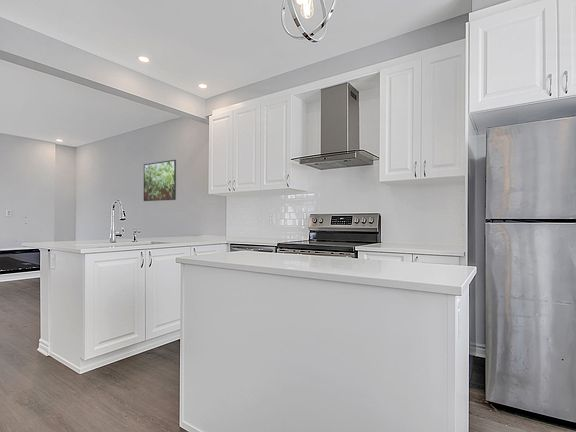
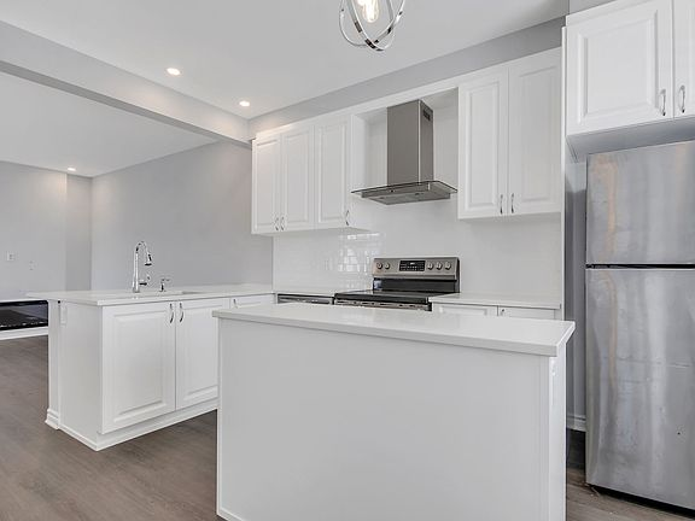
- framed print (159, 181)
